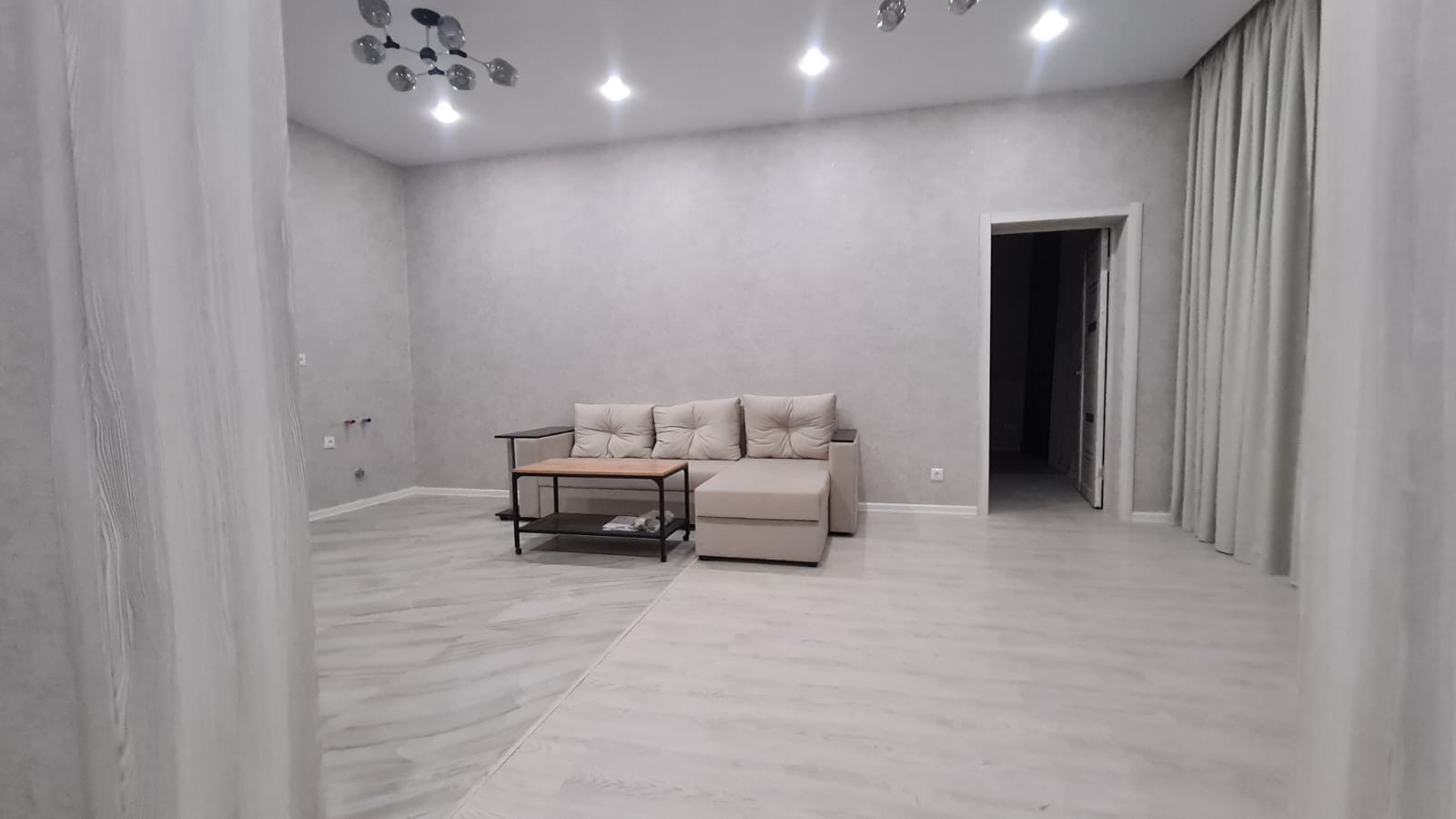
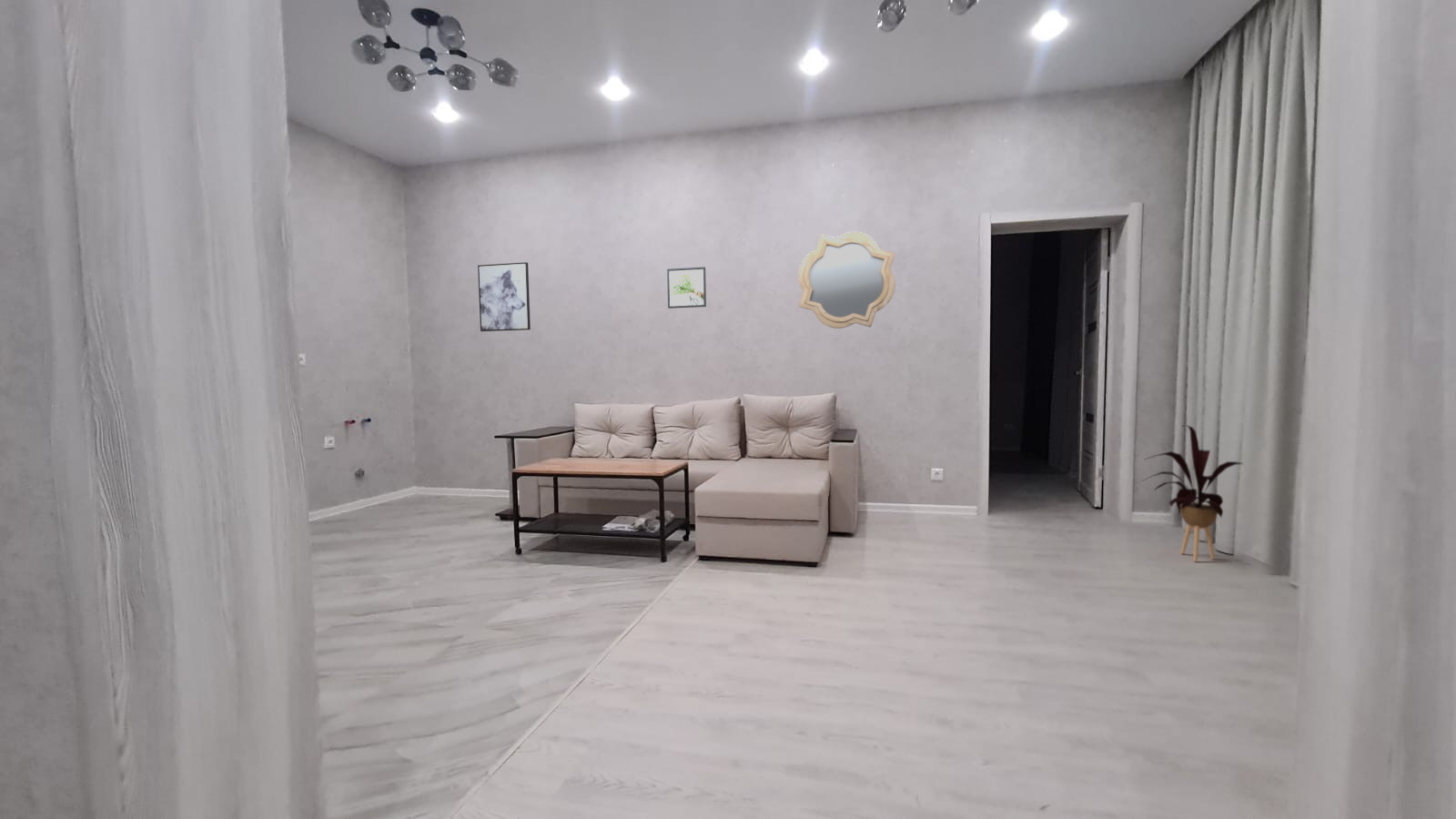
+ mirror (845, 280)
+ house plant (1189, 490)
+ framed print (686, 288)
+ wall art (503, 297)
